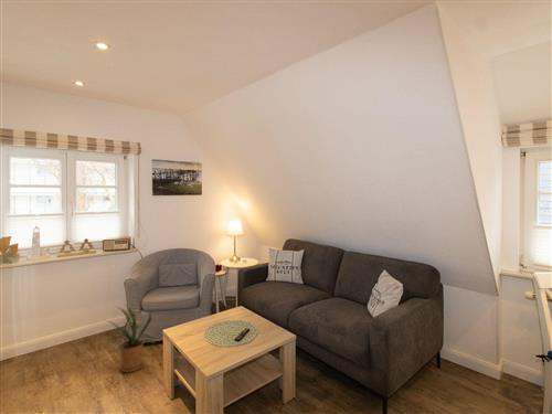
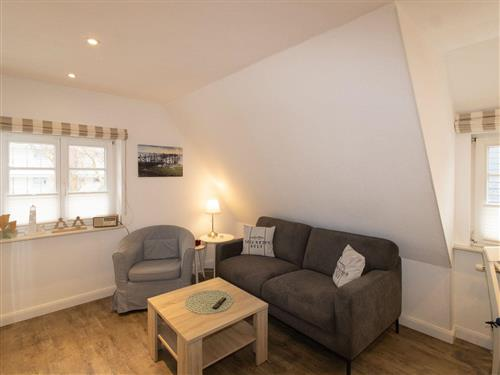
- house plant (128, 339)
